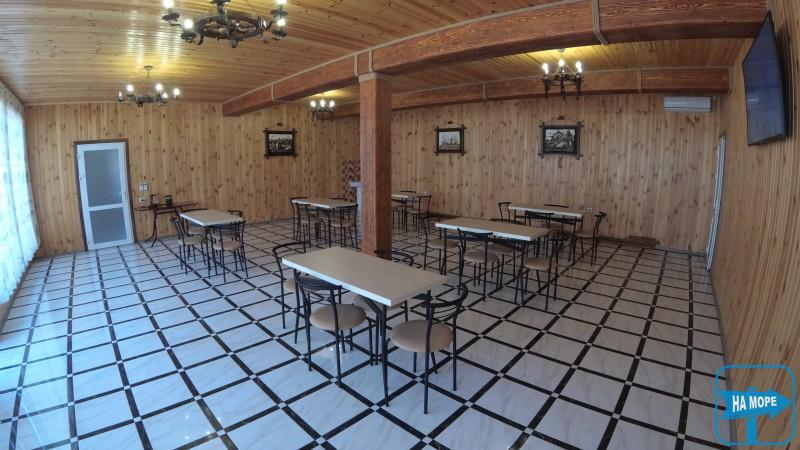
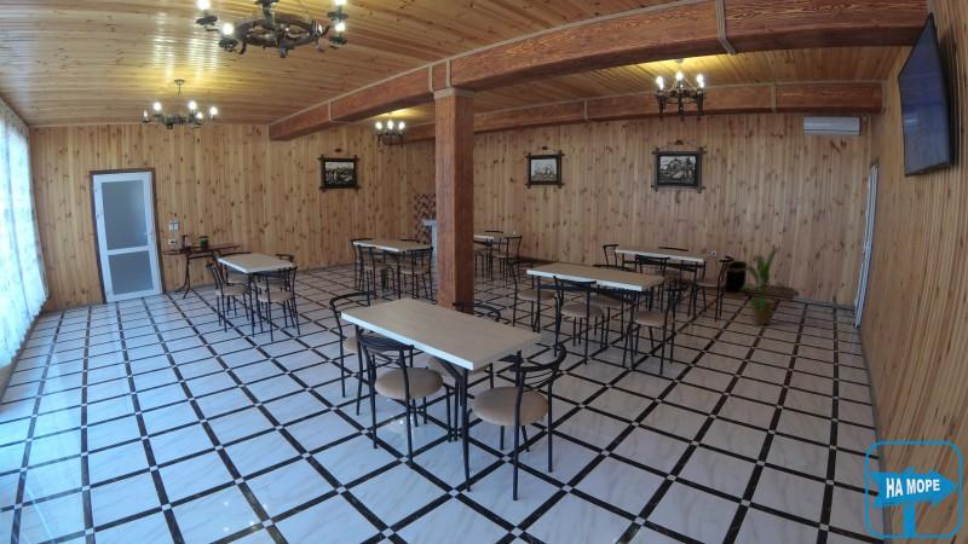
+ house plant (755, 287)
+ trash can (734, 277)
